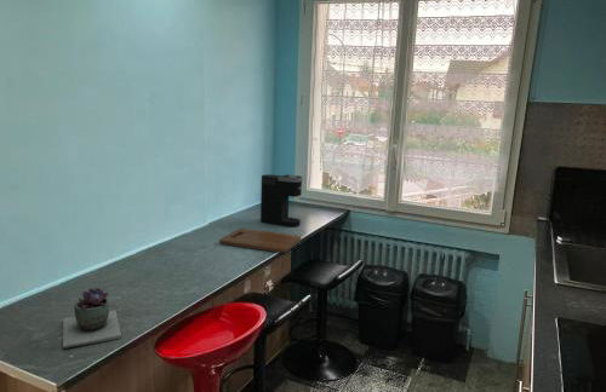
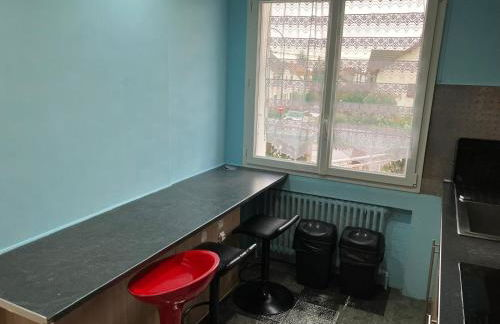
- coffee maker (281, 198)
- succulent plant (90, 310)
- cutting board (261, 240)
